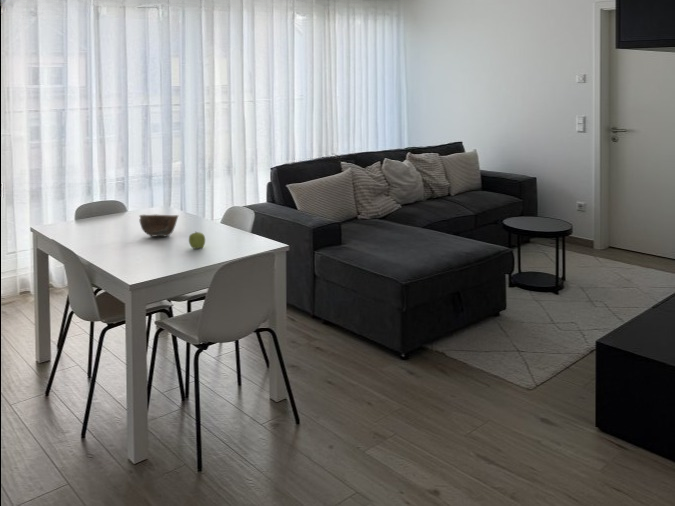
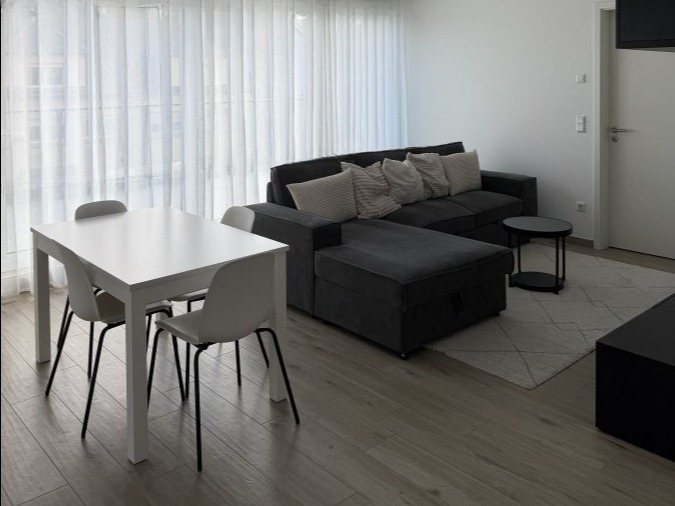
- bowl (160, 225)
- fruit (197, 239)
